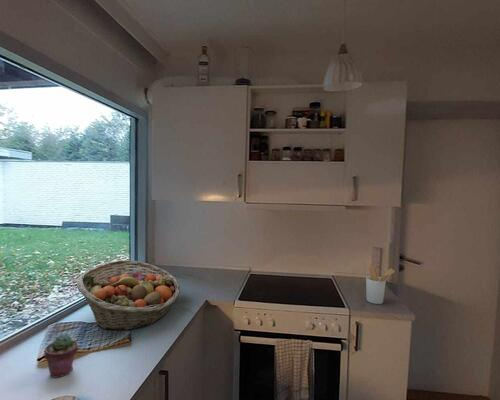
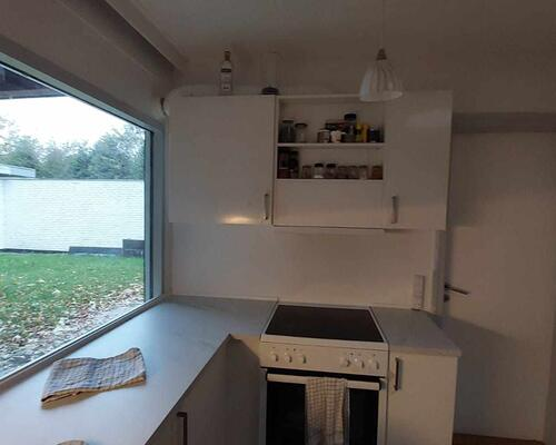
- potted succulent (61, 353)
- utensil holder (380, 284)
- fruit basket (132, 291)
